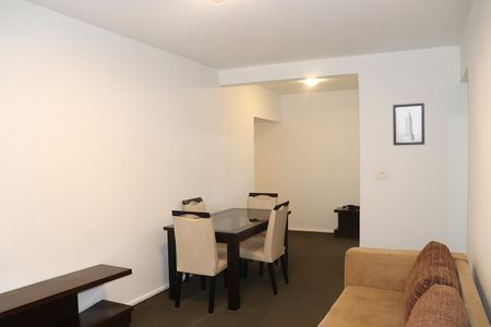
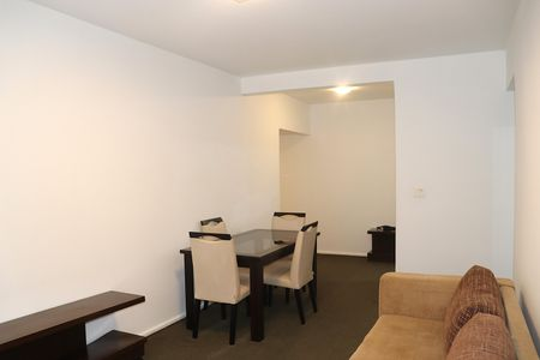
- wall art (408, 124)
